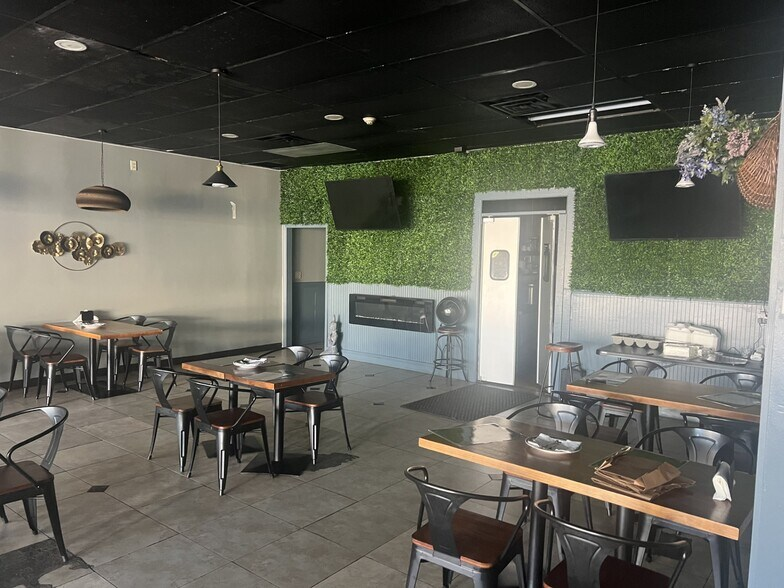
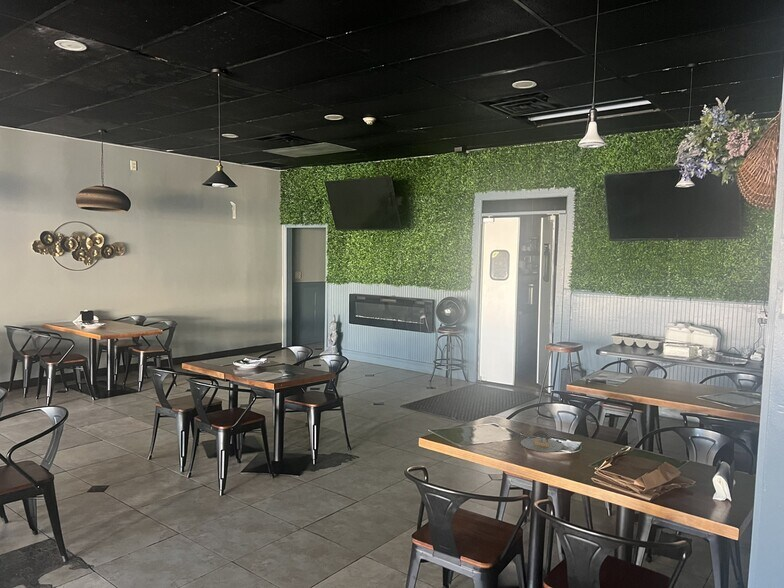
+ napkin holder (541, 439)
